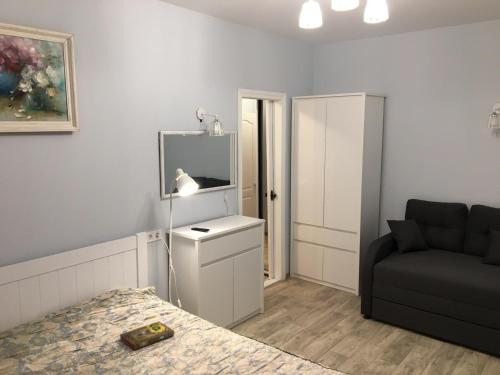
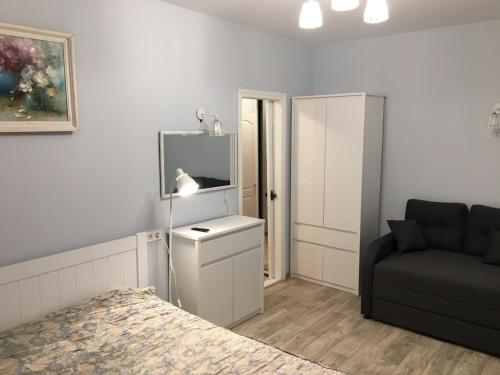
- book (147, 335)
